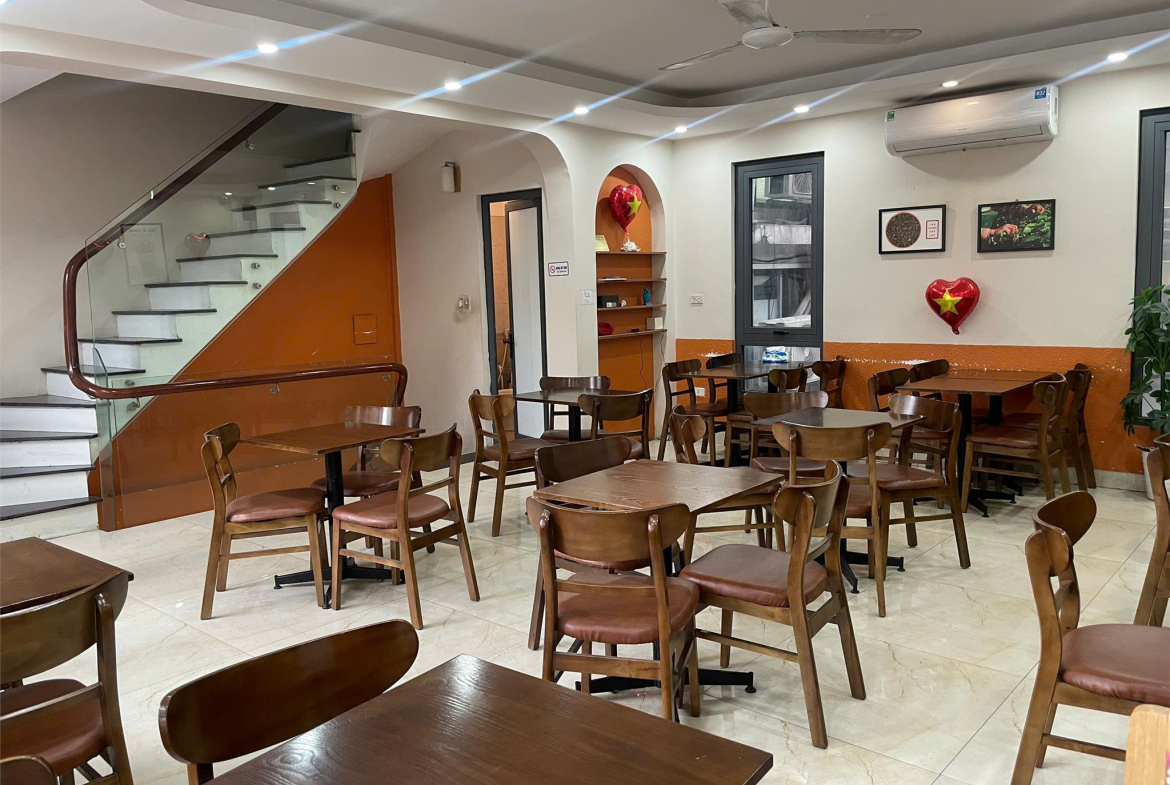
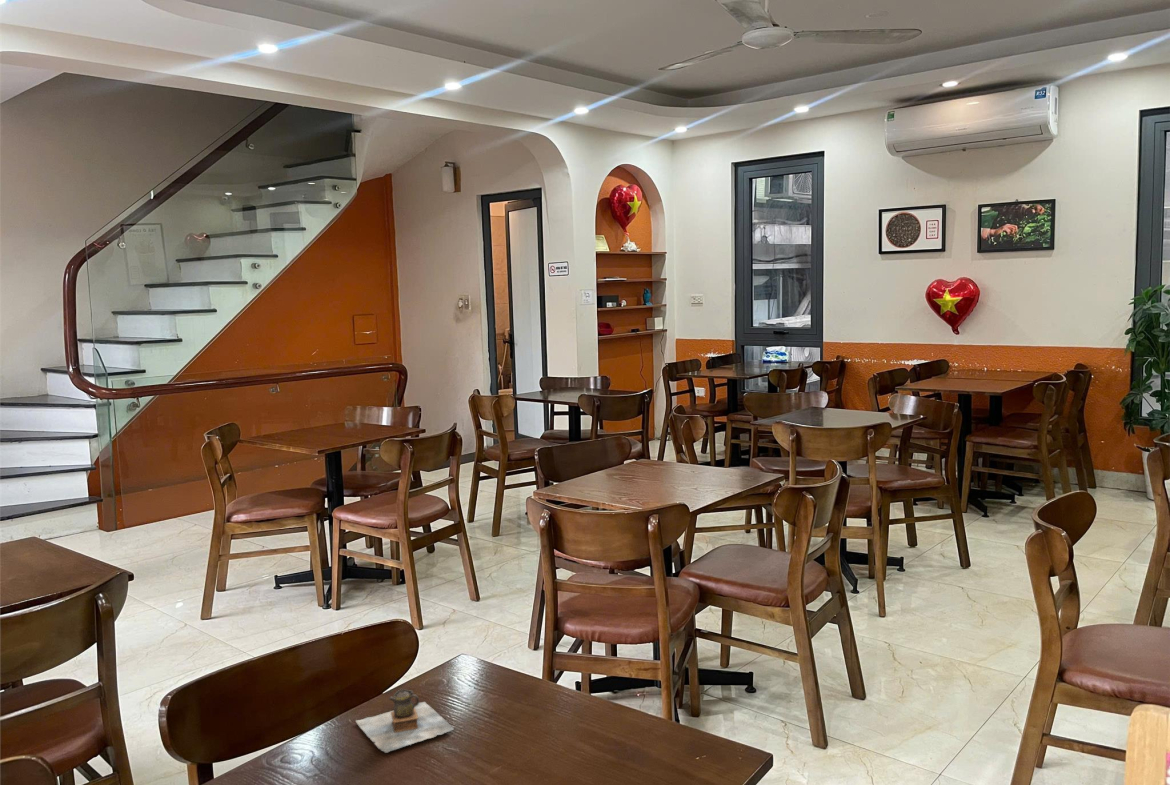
+ teapot (403, 707)
